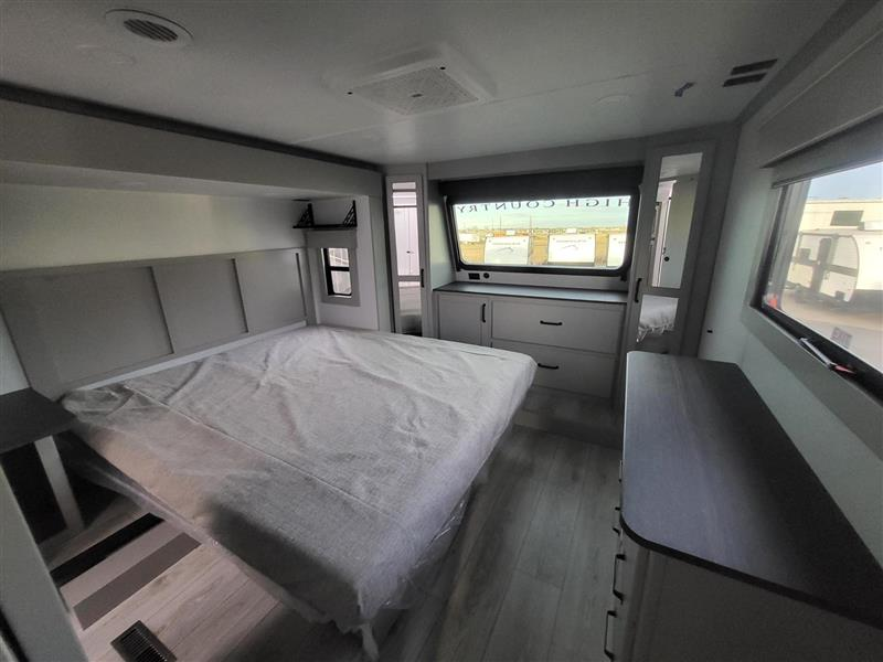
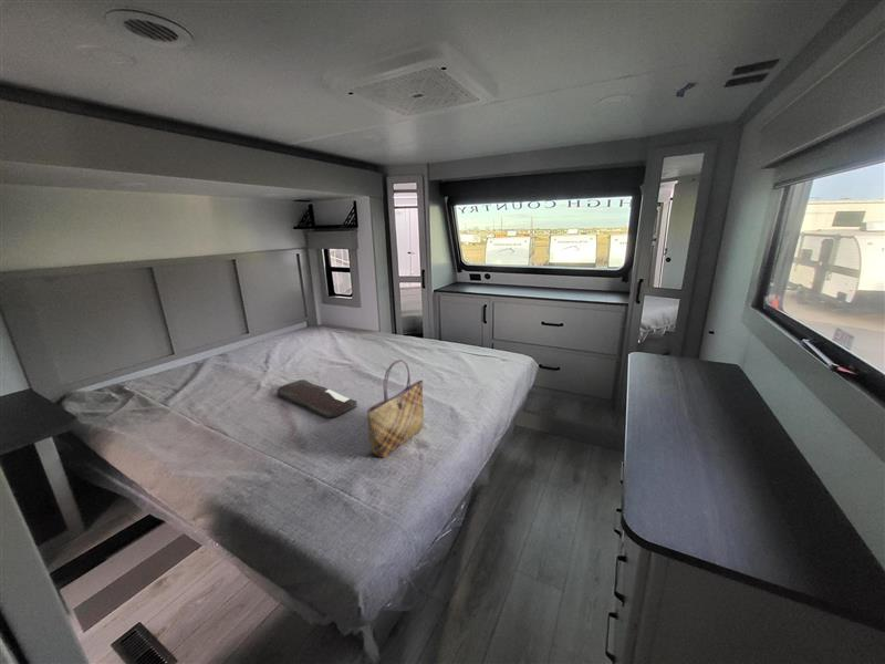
+ serving tray (315, 396)
+ tote bag (396, 401)
